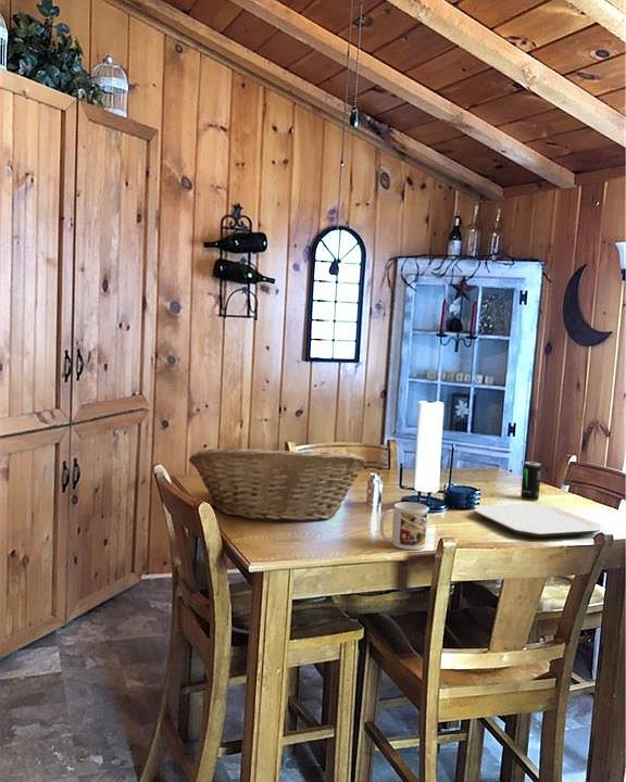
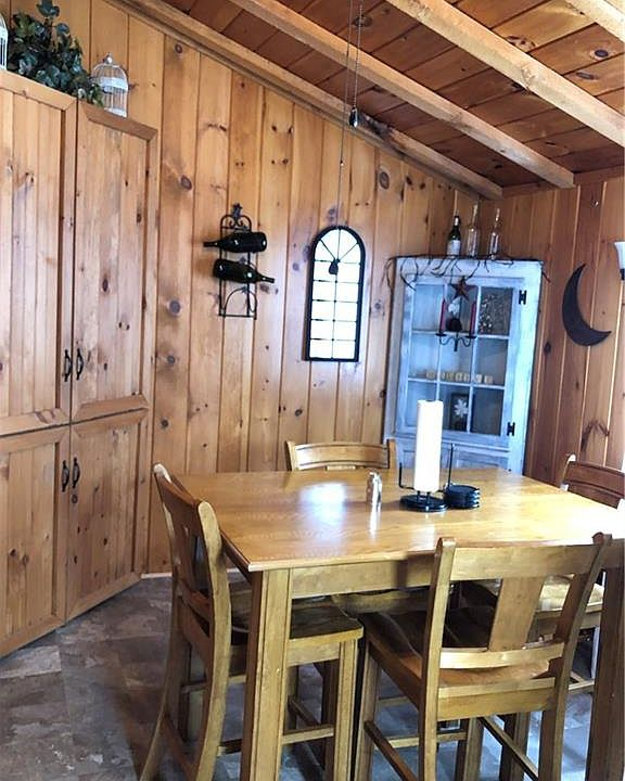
- beverage can (530, 480)
- fruit basket (277, 475)
- plate (535, 520)
- mug (402, 525)
